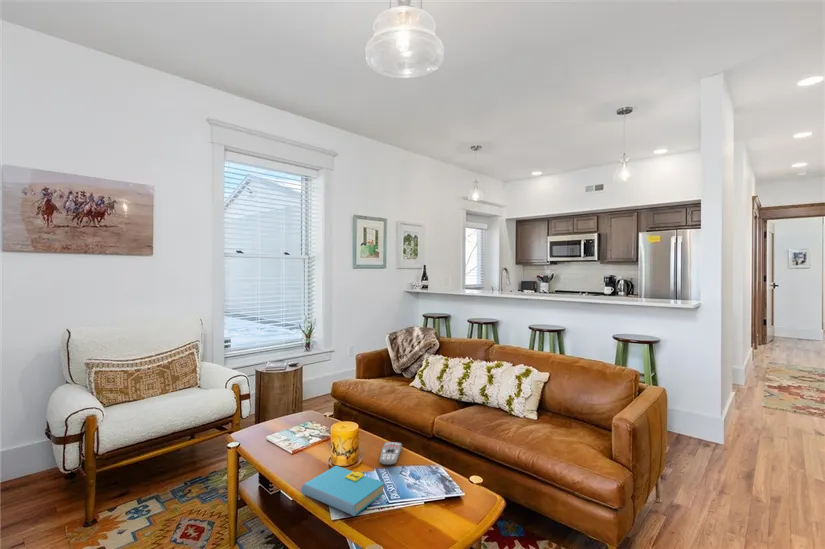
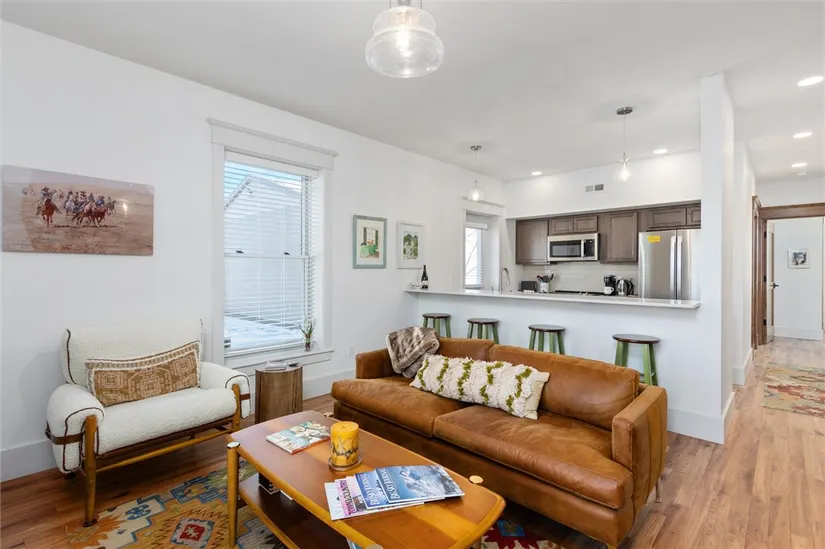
- book (343, 488)
- remote control (390, 453)
